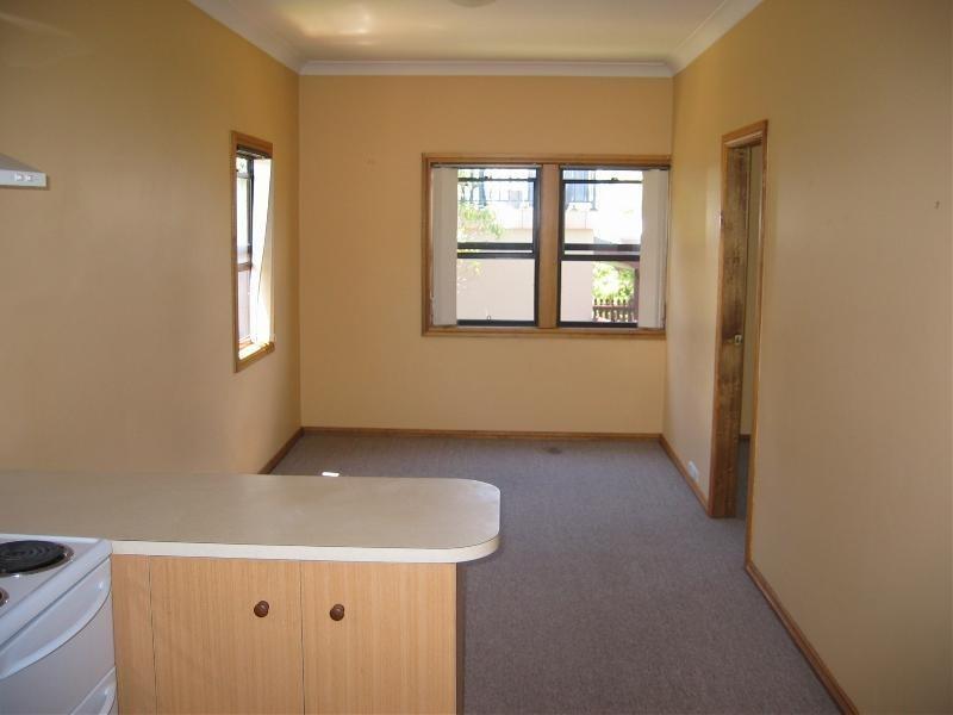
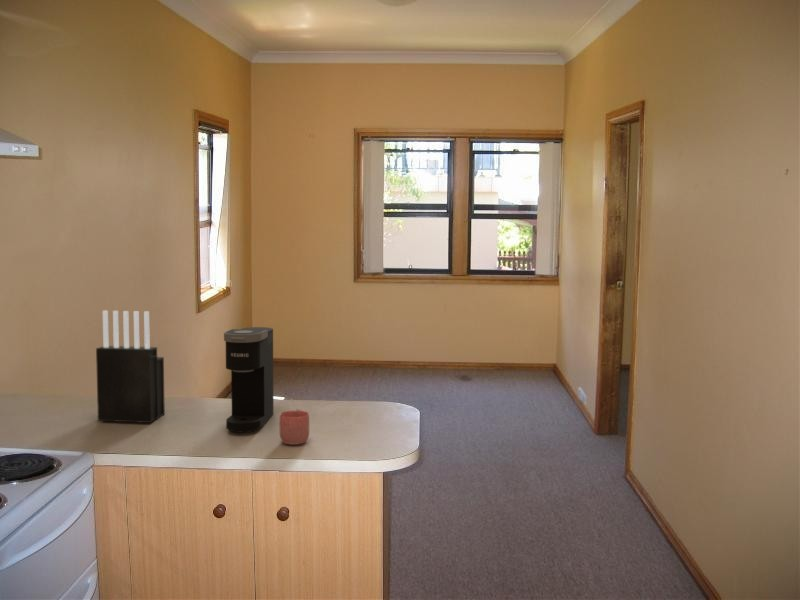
+ coffee maker (250, 375)
+ knife block (132, 363)
+ mug (295, 426)
